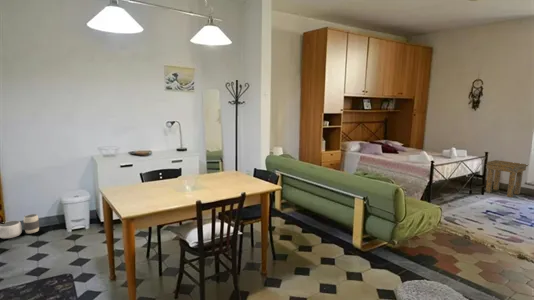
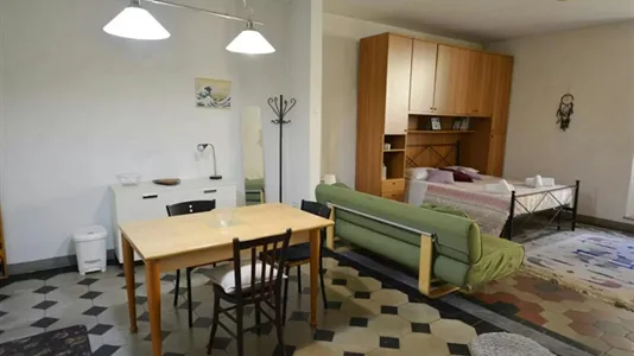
- waste basket (18, 225)
- side table (499, 178)
